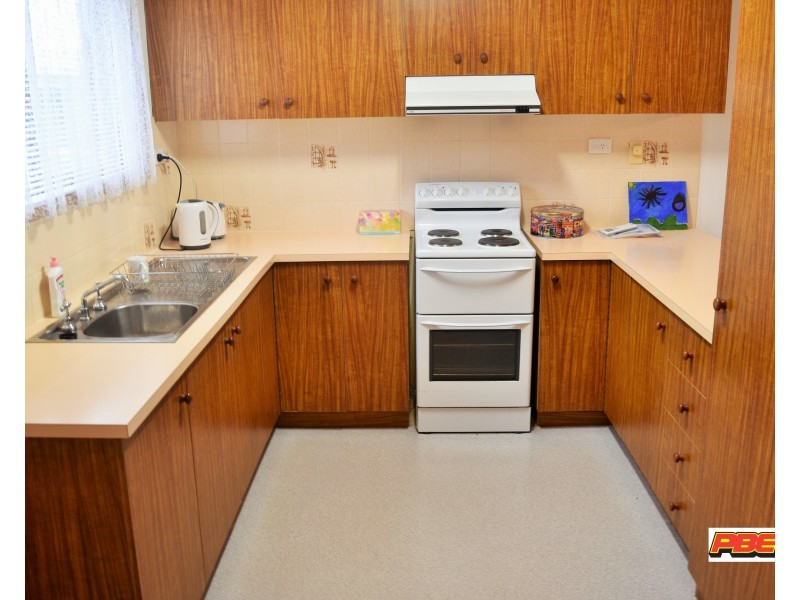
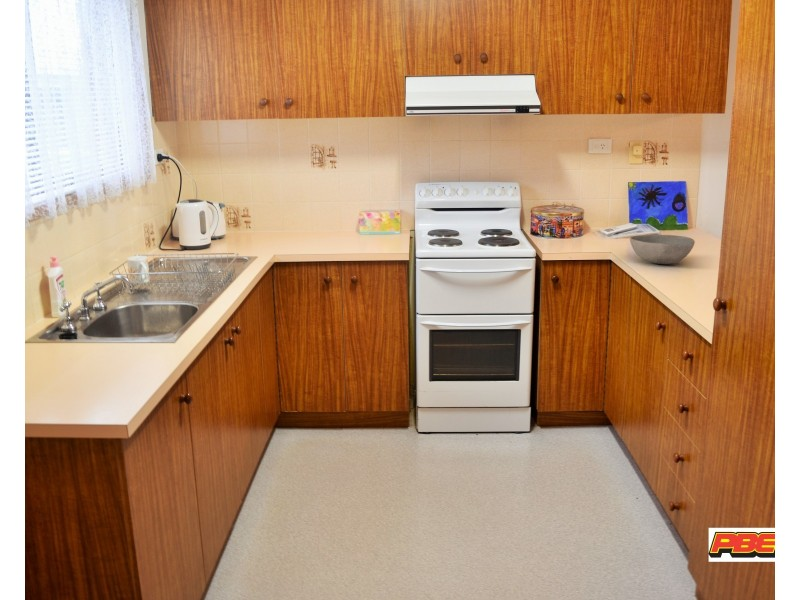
+ bowl (661, 250)
